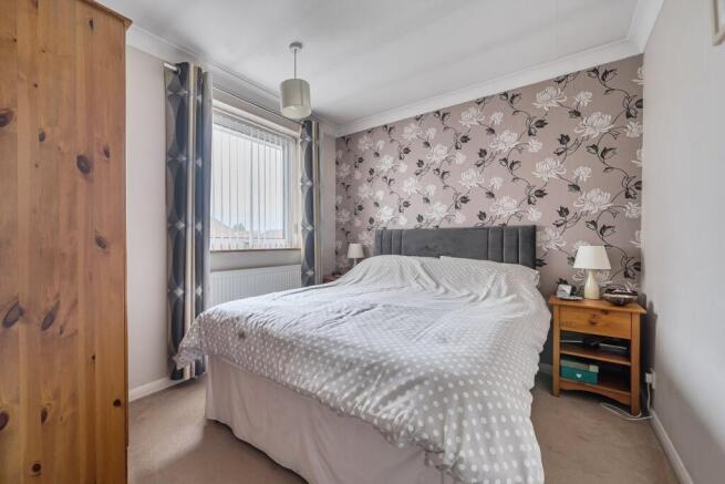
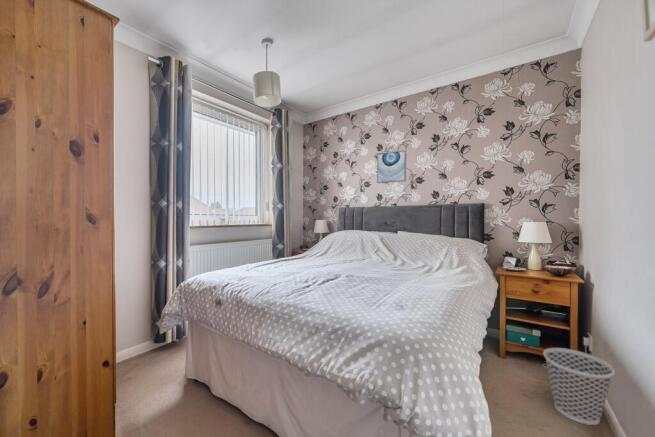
+ wastebasket (576, 386)
+ wall art (391, 167)
